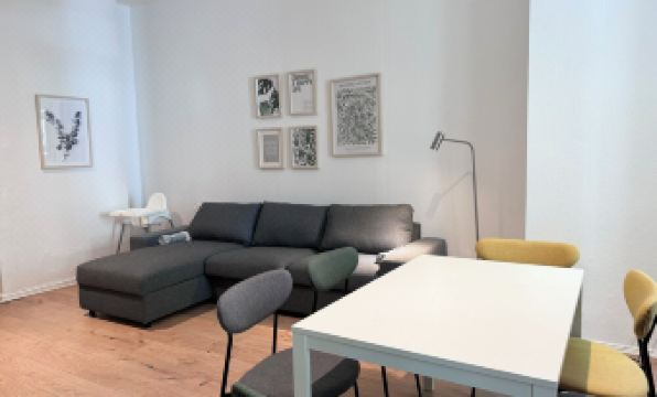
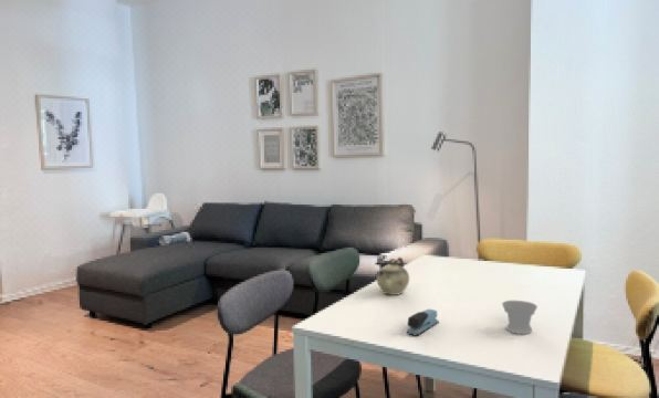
+ cup (519, 317)
+ stapler (422, 320)
+ teapot (391, 275)
